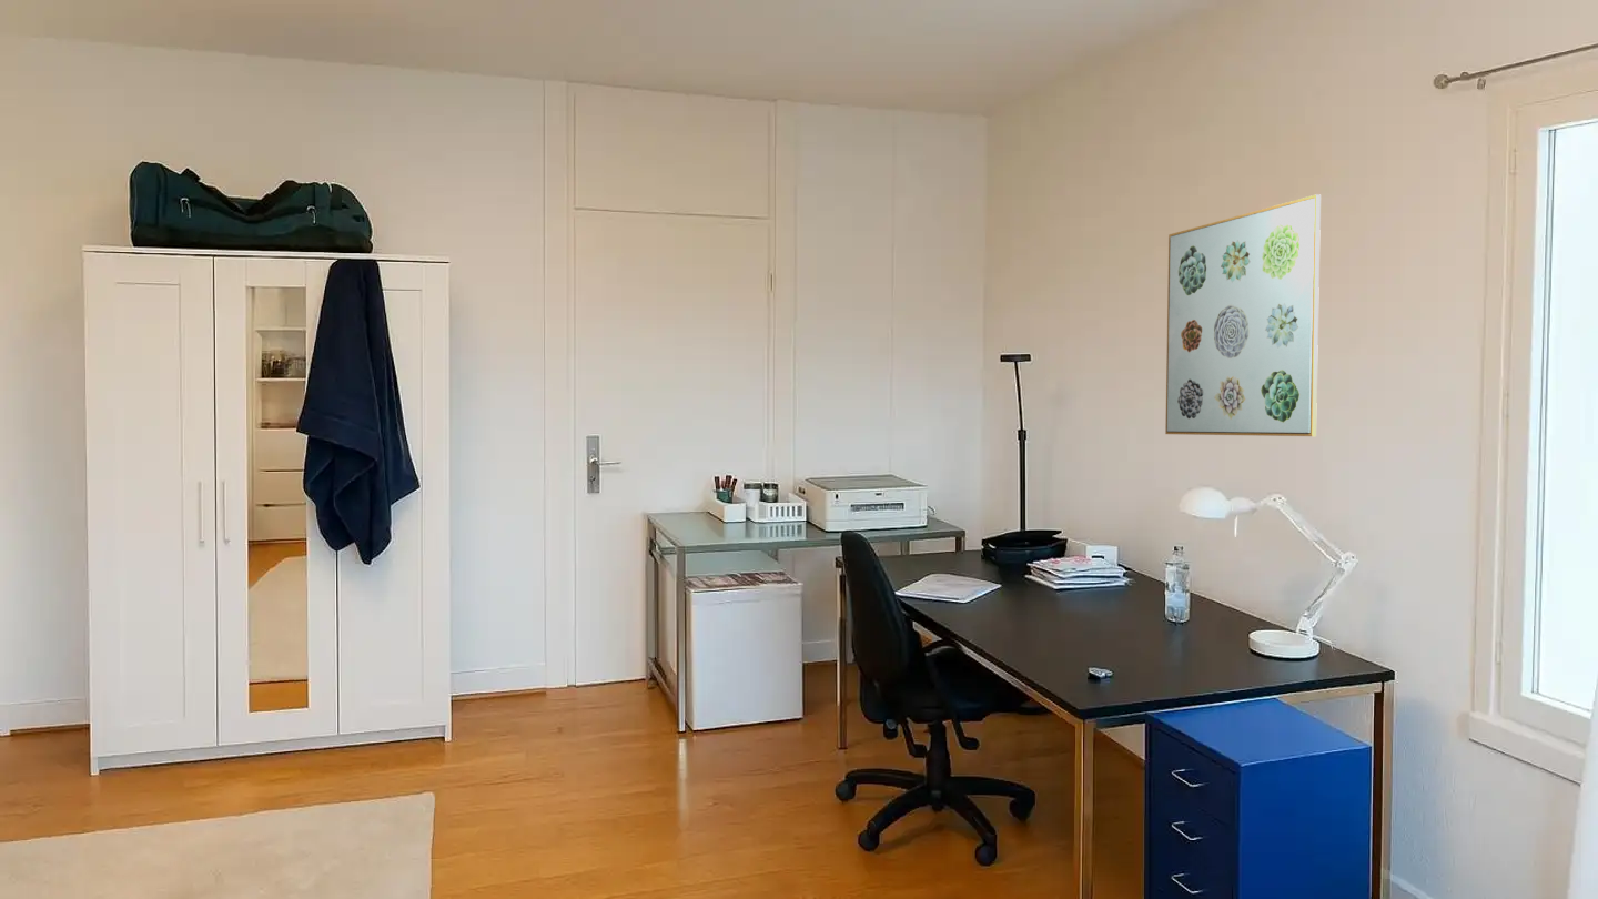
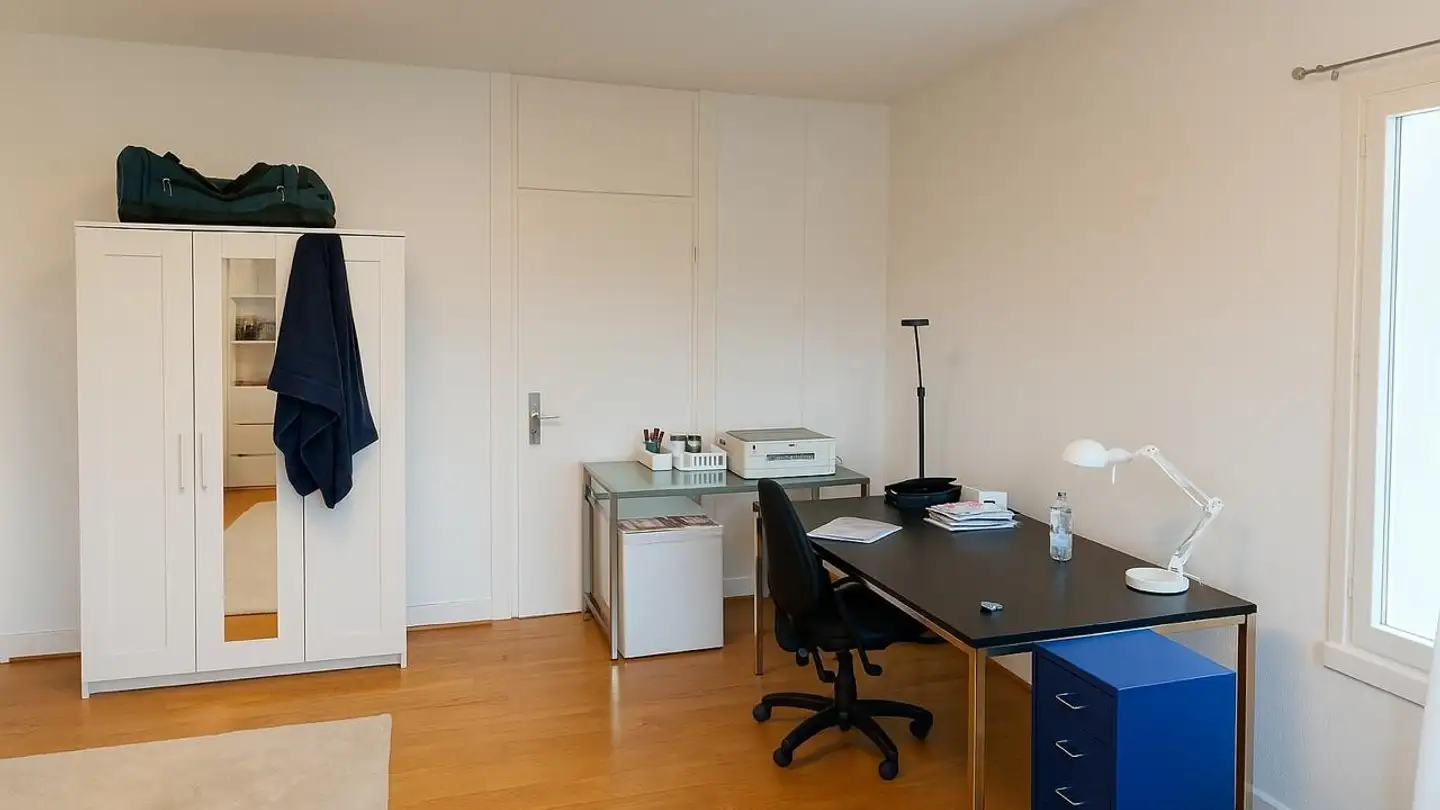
- wall art (1235, 325)
